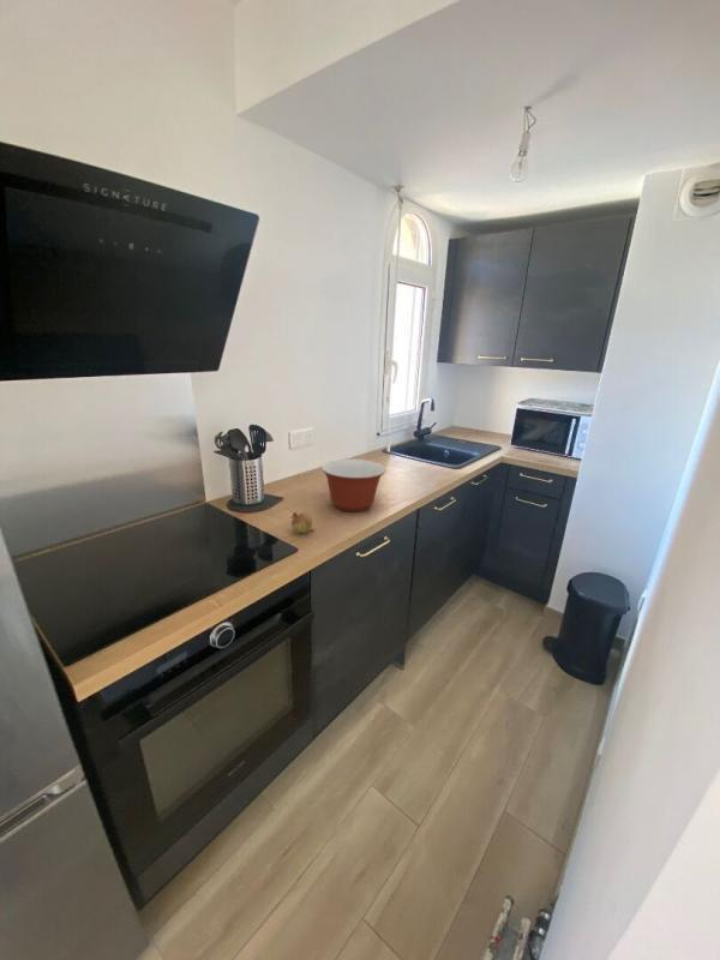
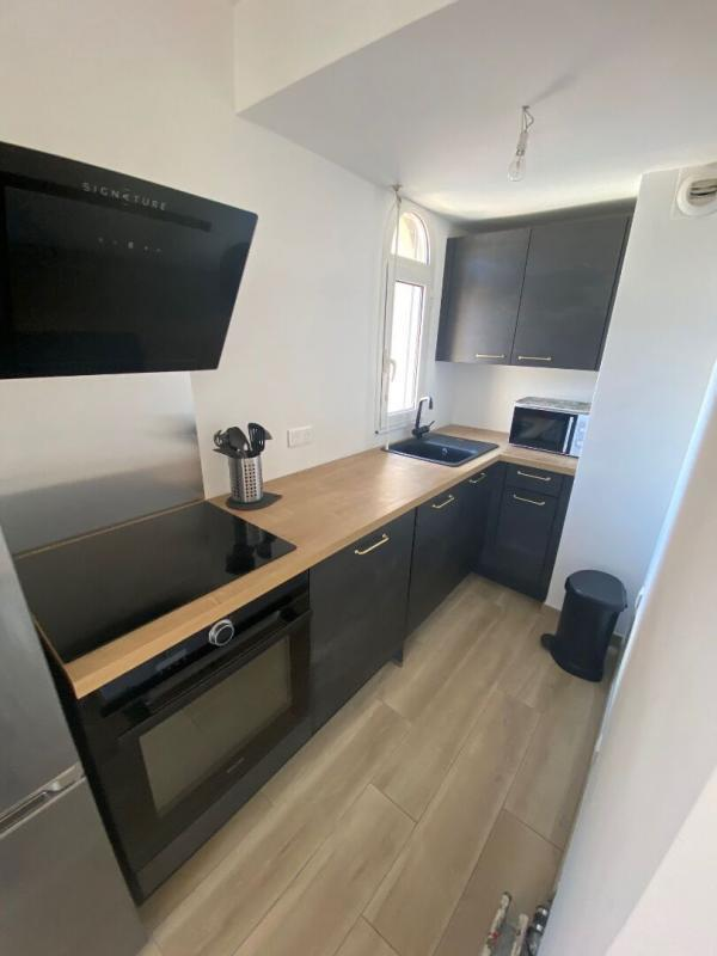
- mixing bowl (353, 486)
- fruit (301, 522)
